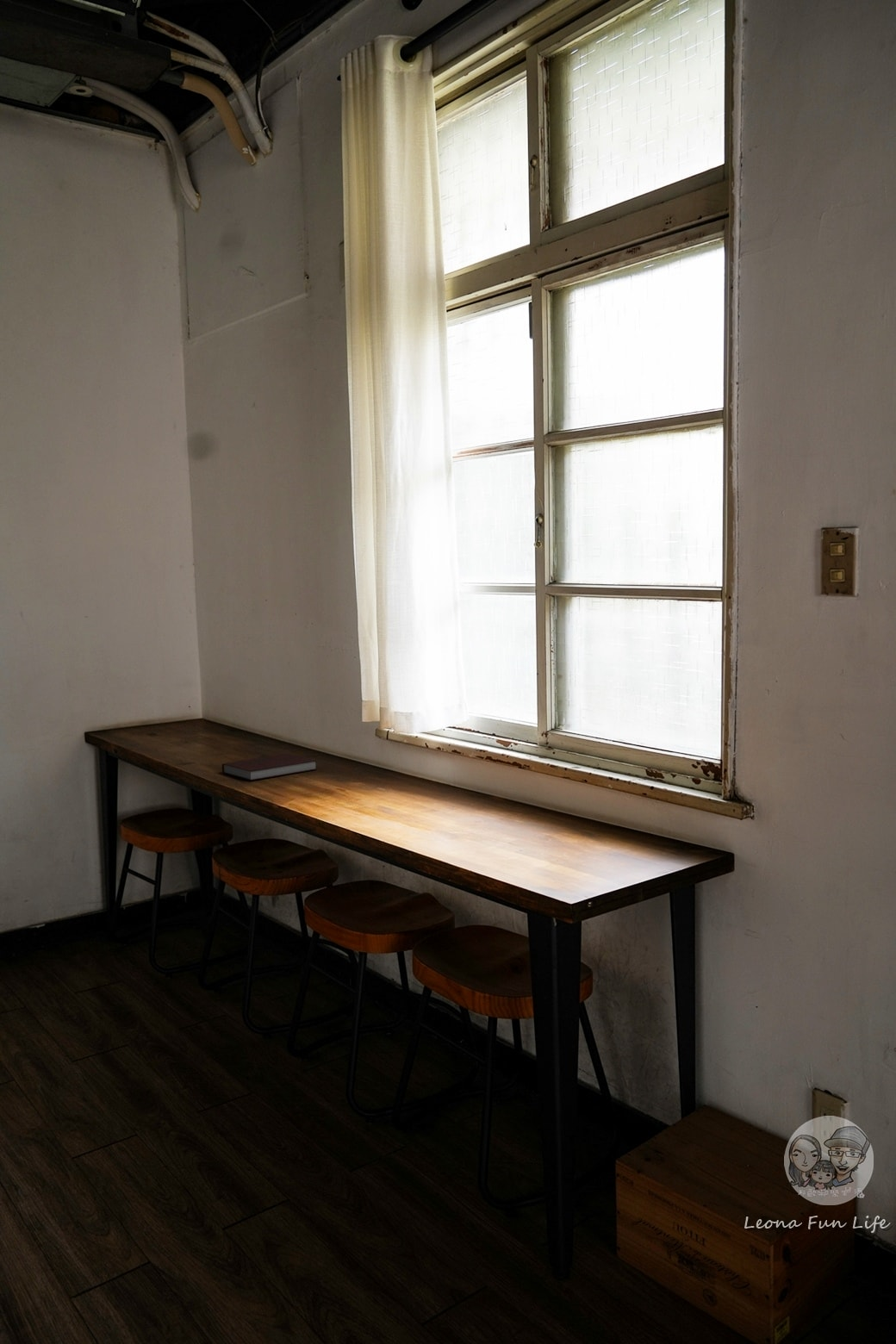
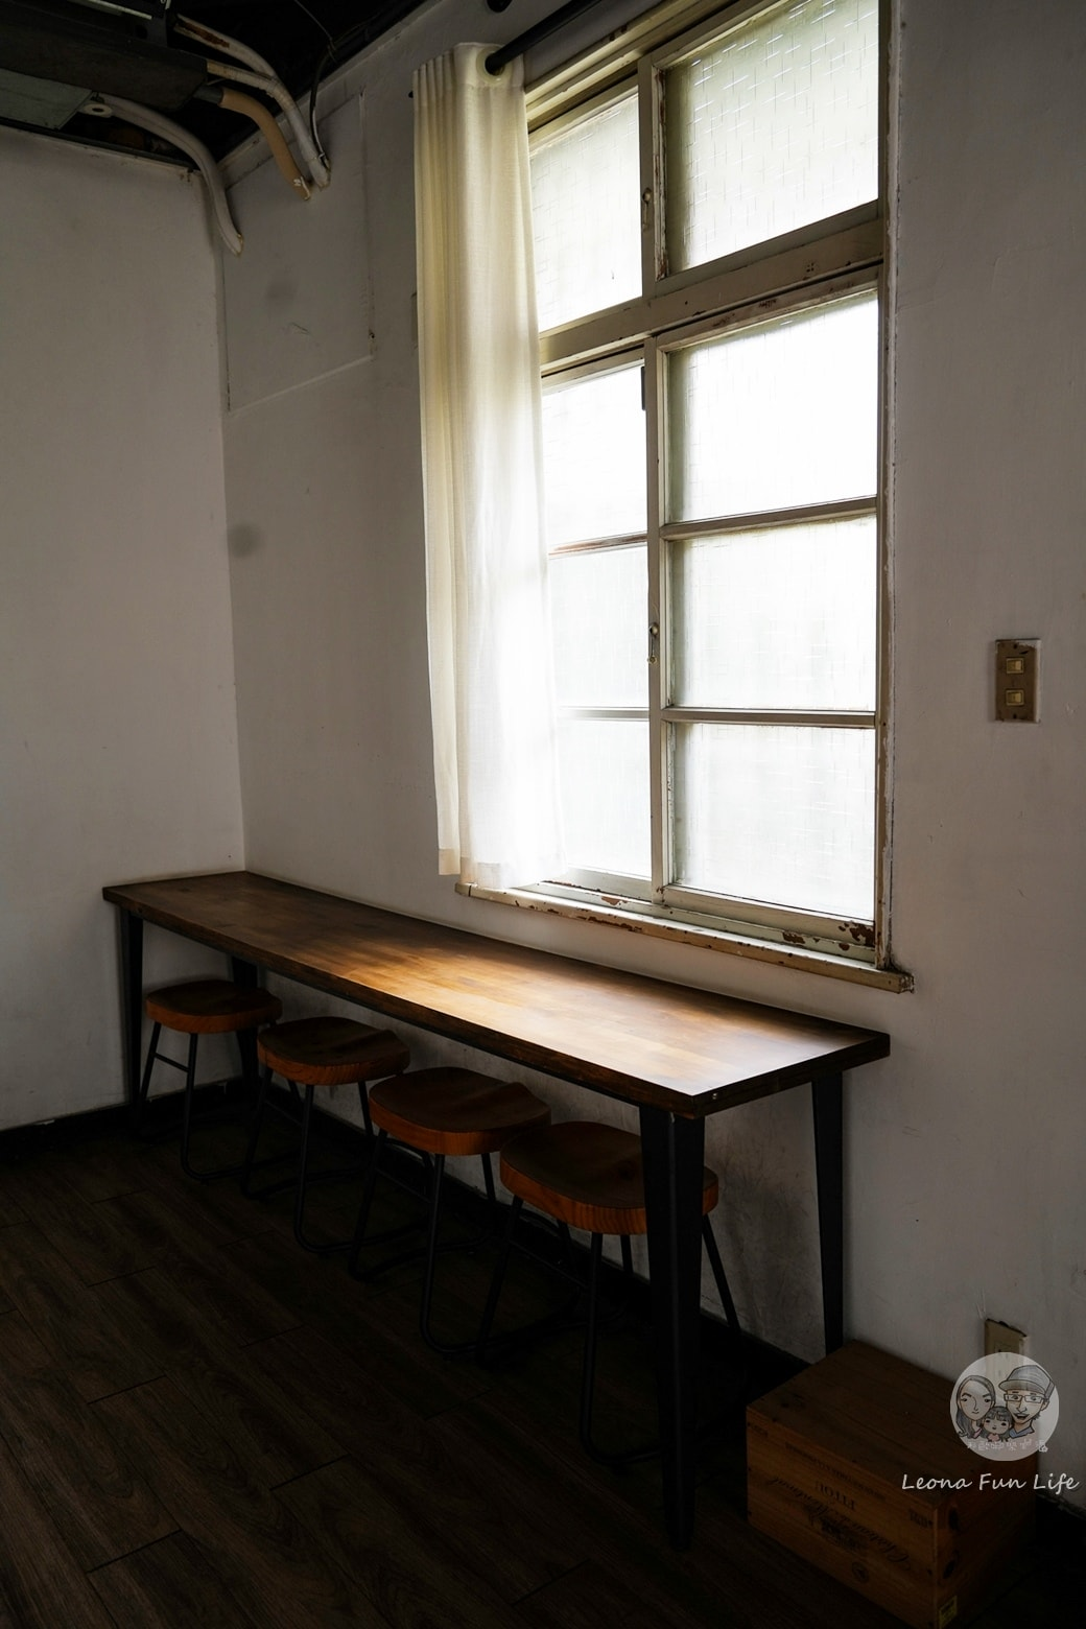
- notebook (270, 766)
